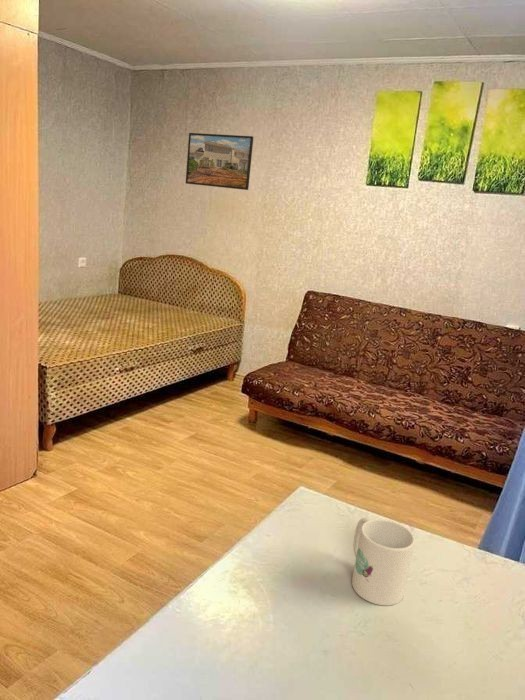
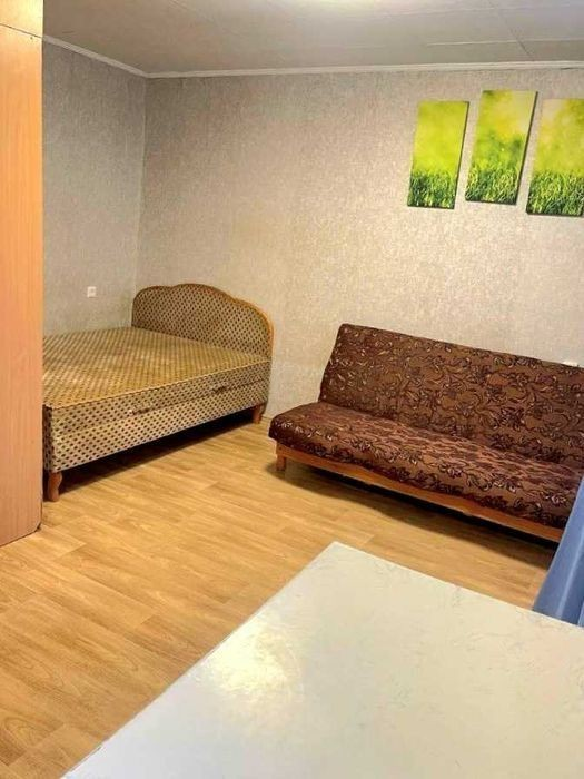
- mug (376, 553)
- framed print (218, 160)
